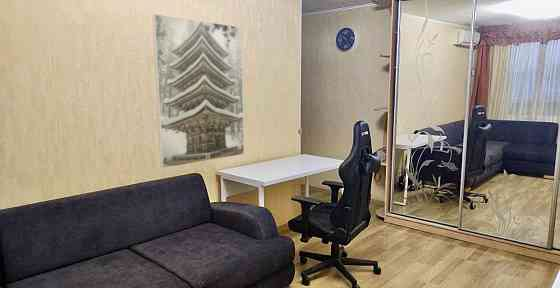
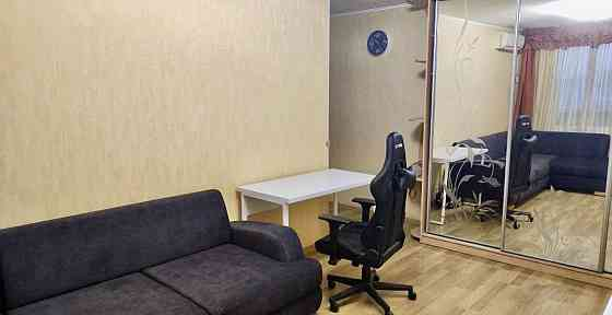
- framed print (203, 92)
